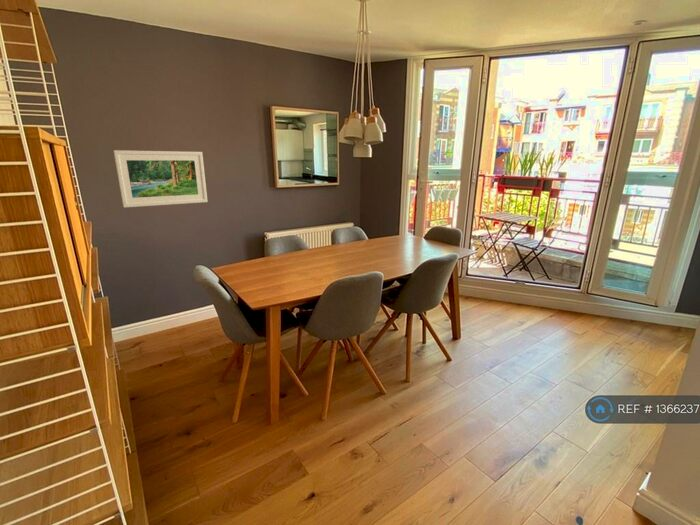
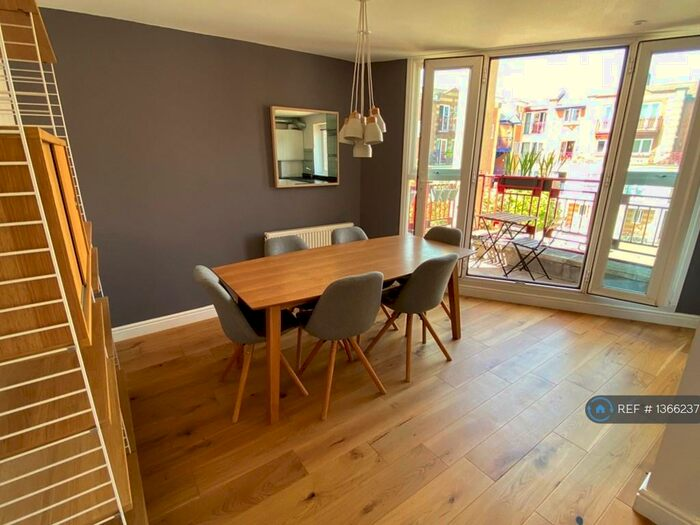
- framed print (164, 178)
